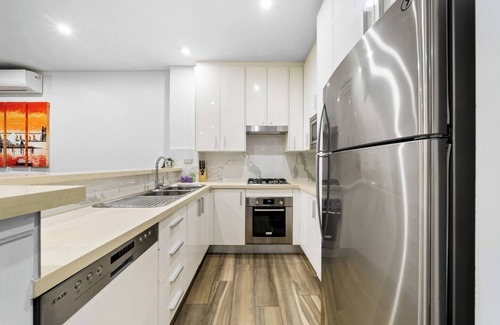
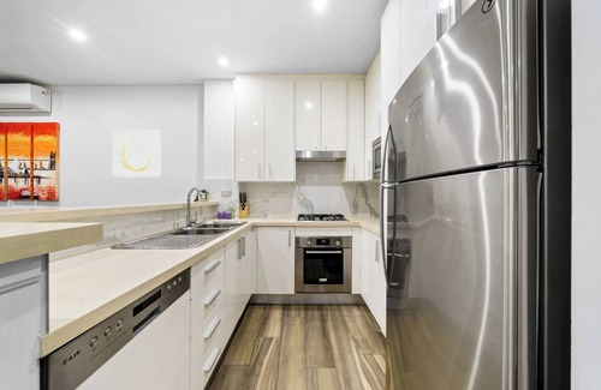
+ wall art (136, 152)
